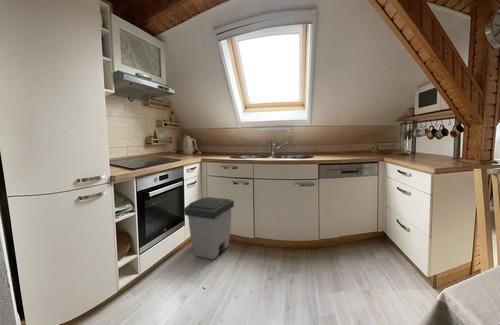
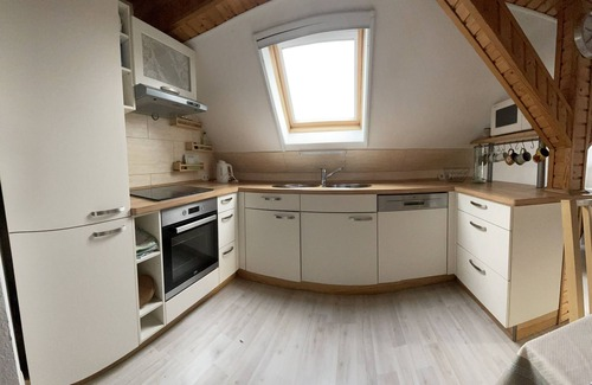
- trash can (210, 225)
